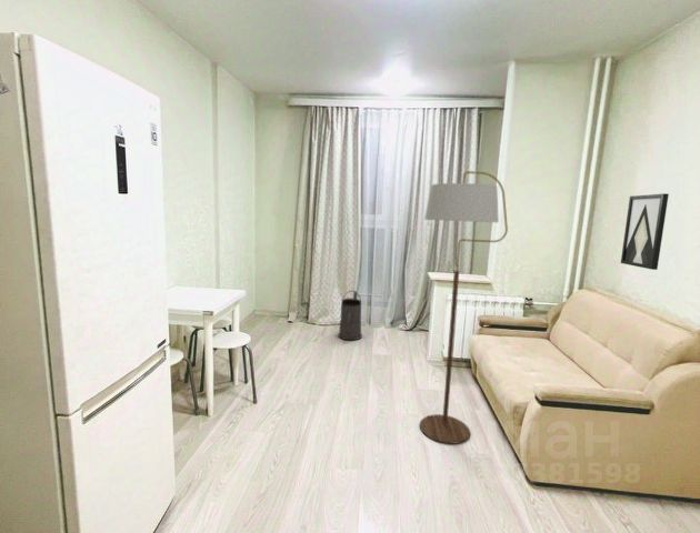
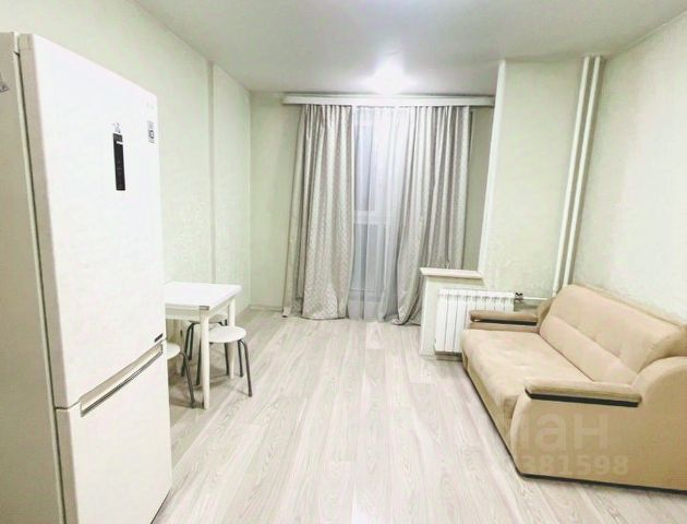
- watering can (351, 311)
- floor lamp (456, 305)
- wall art (642, 231)
